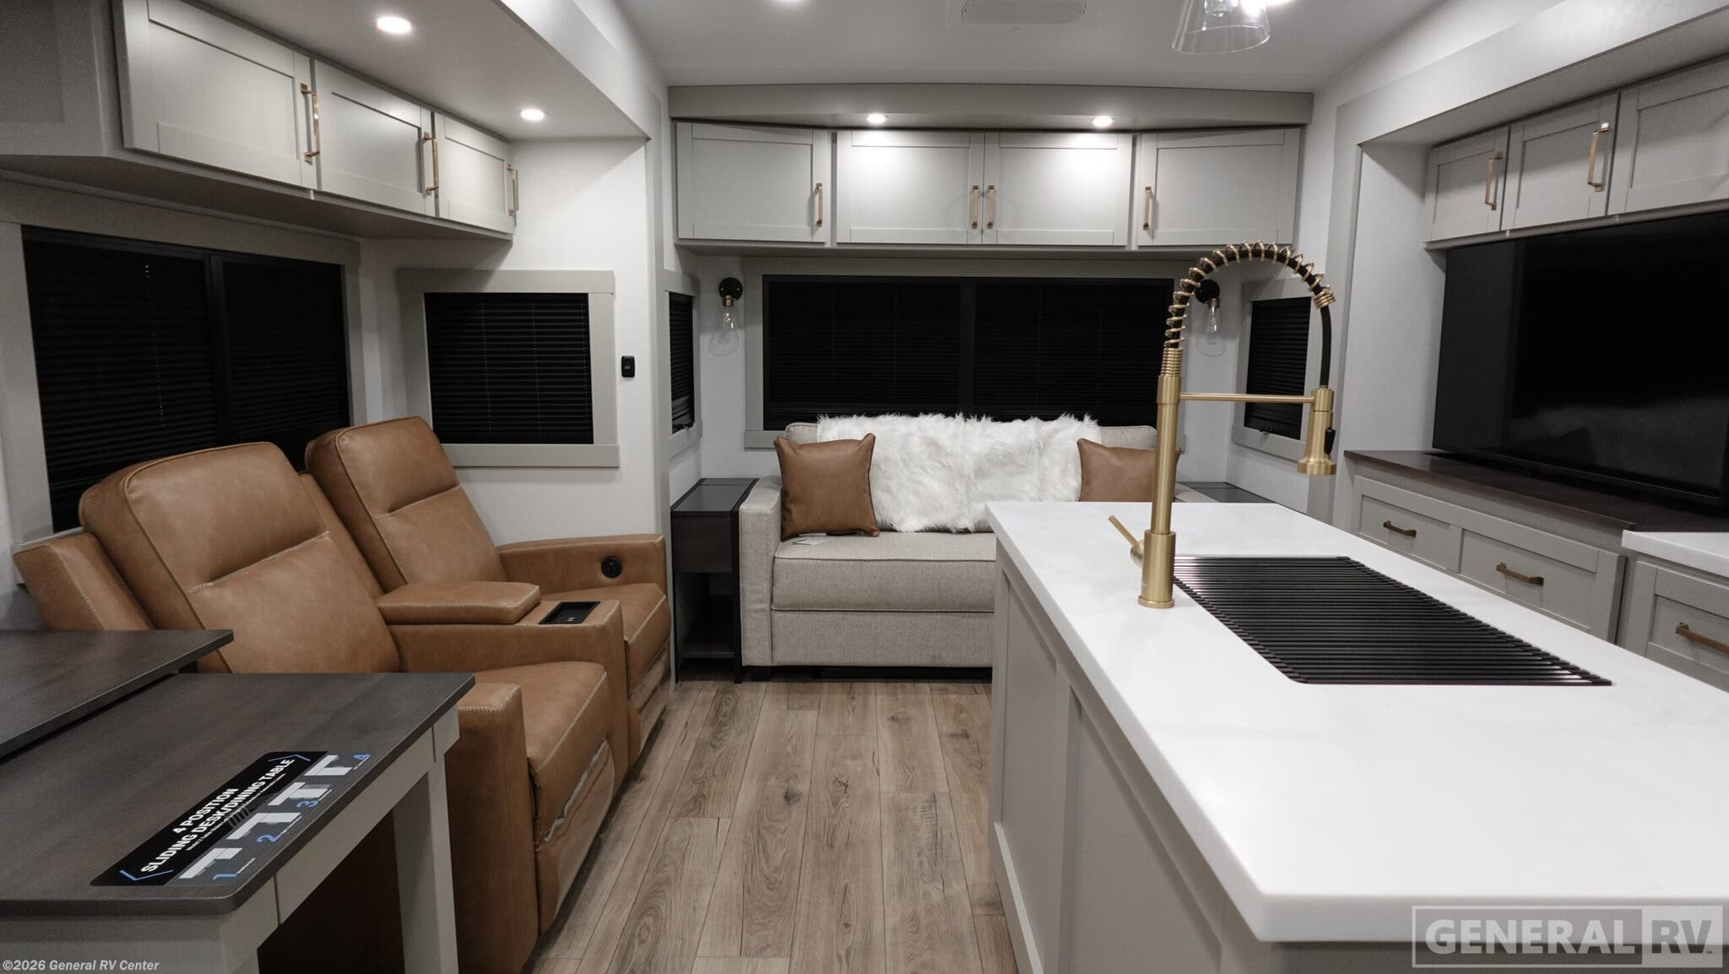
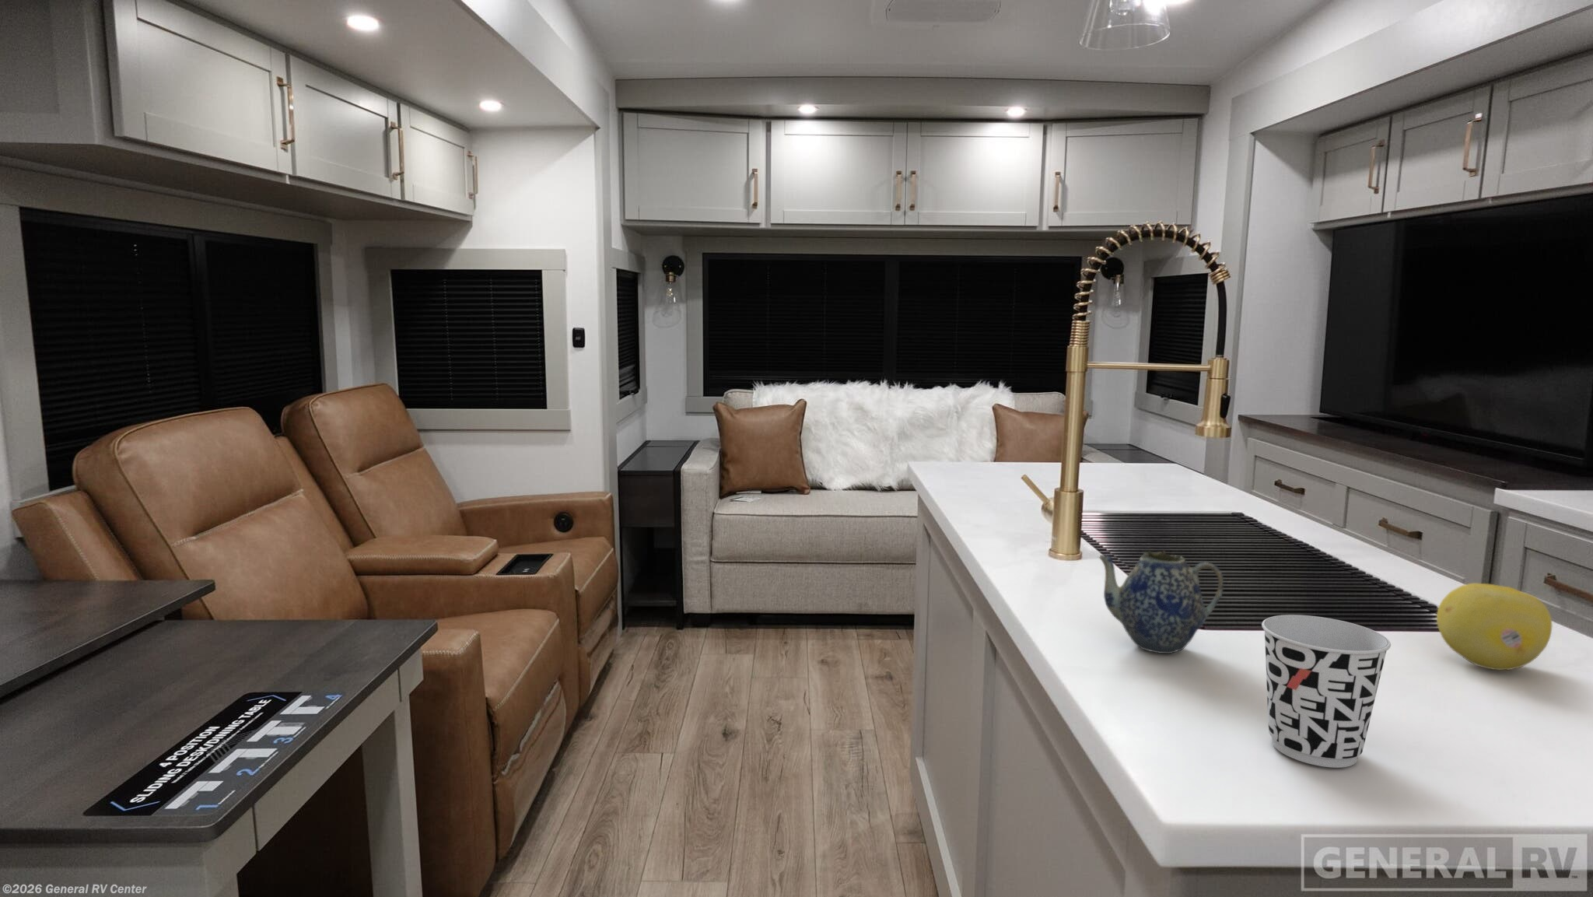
+ fruit (1492, 624)
+ cup (1318, 691)
+ teapot (1156, 597)
